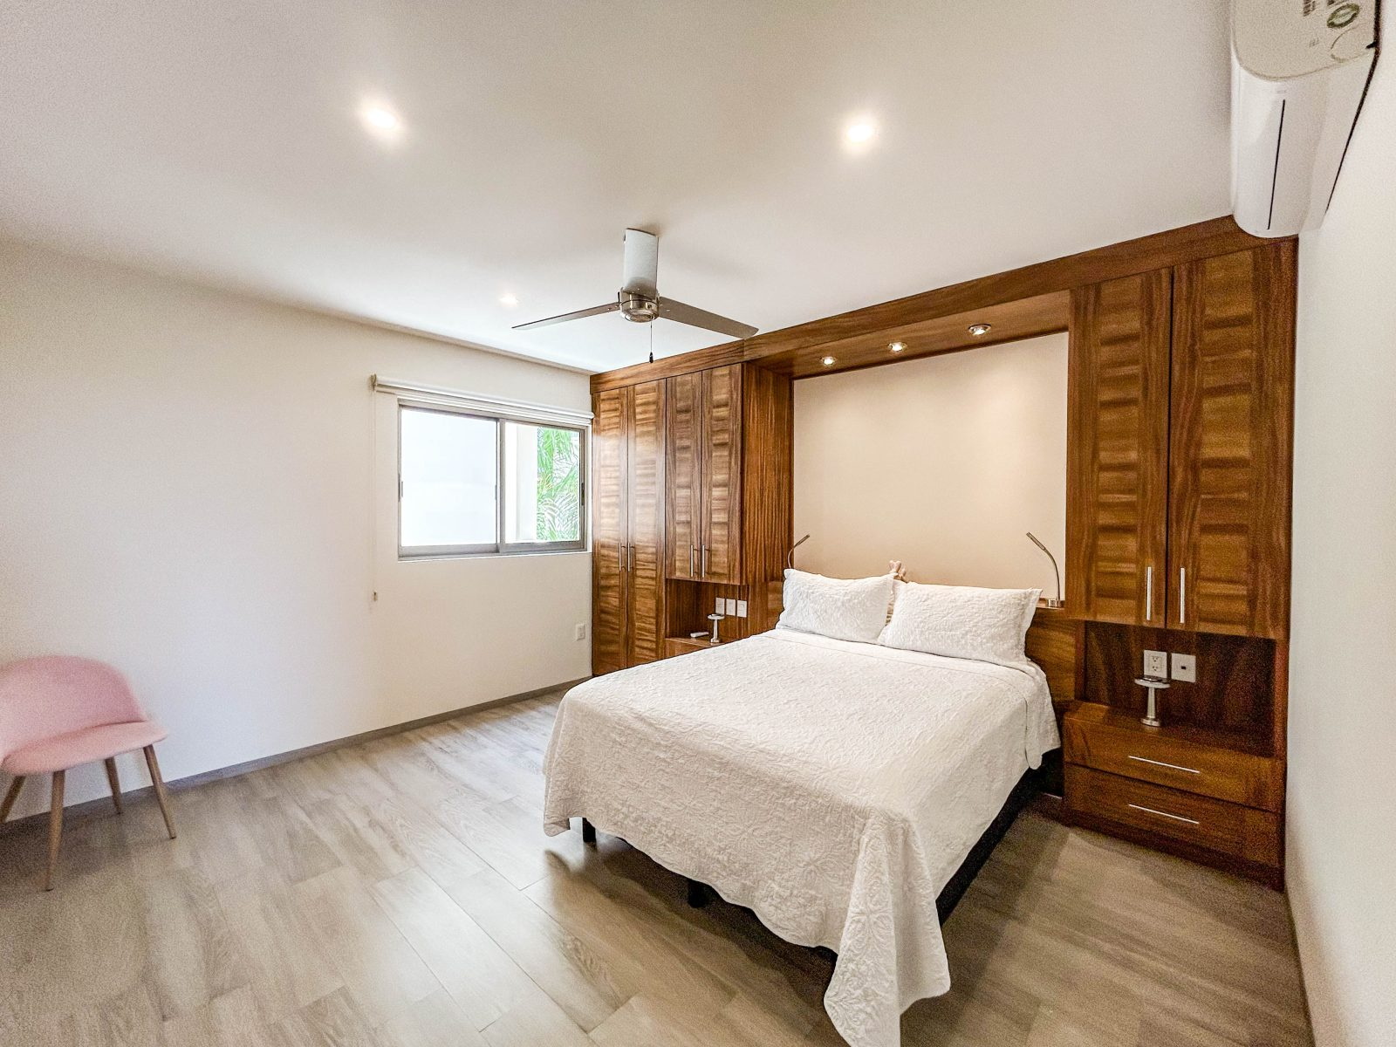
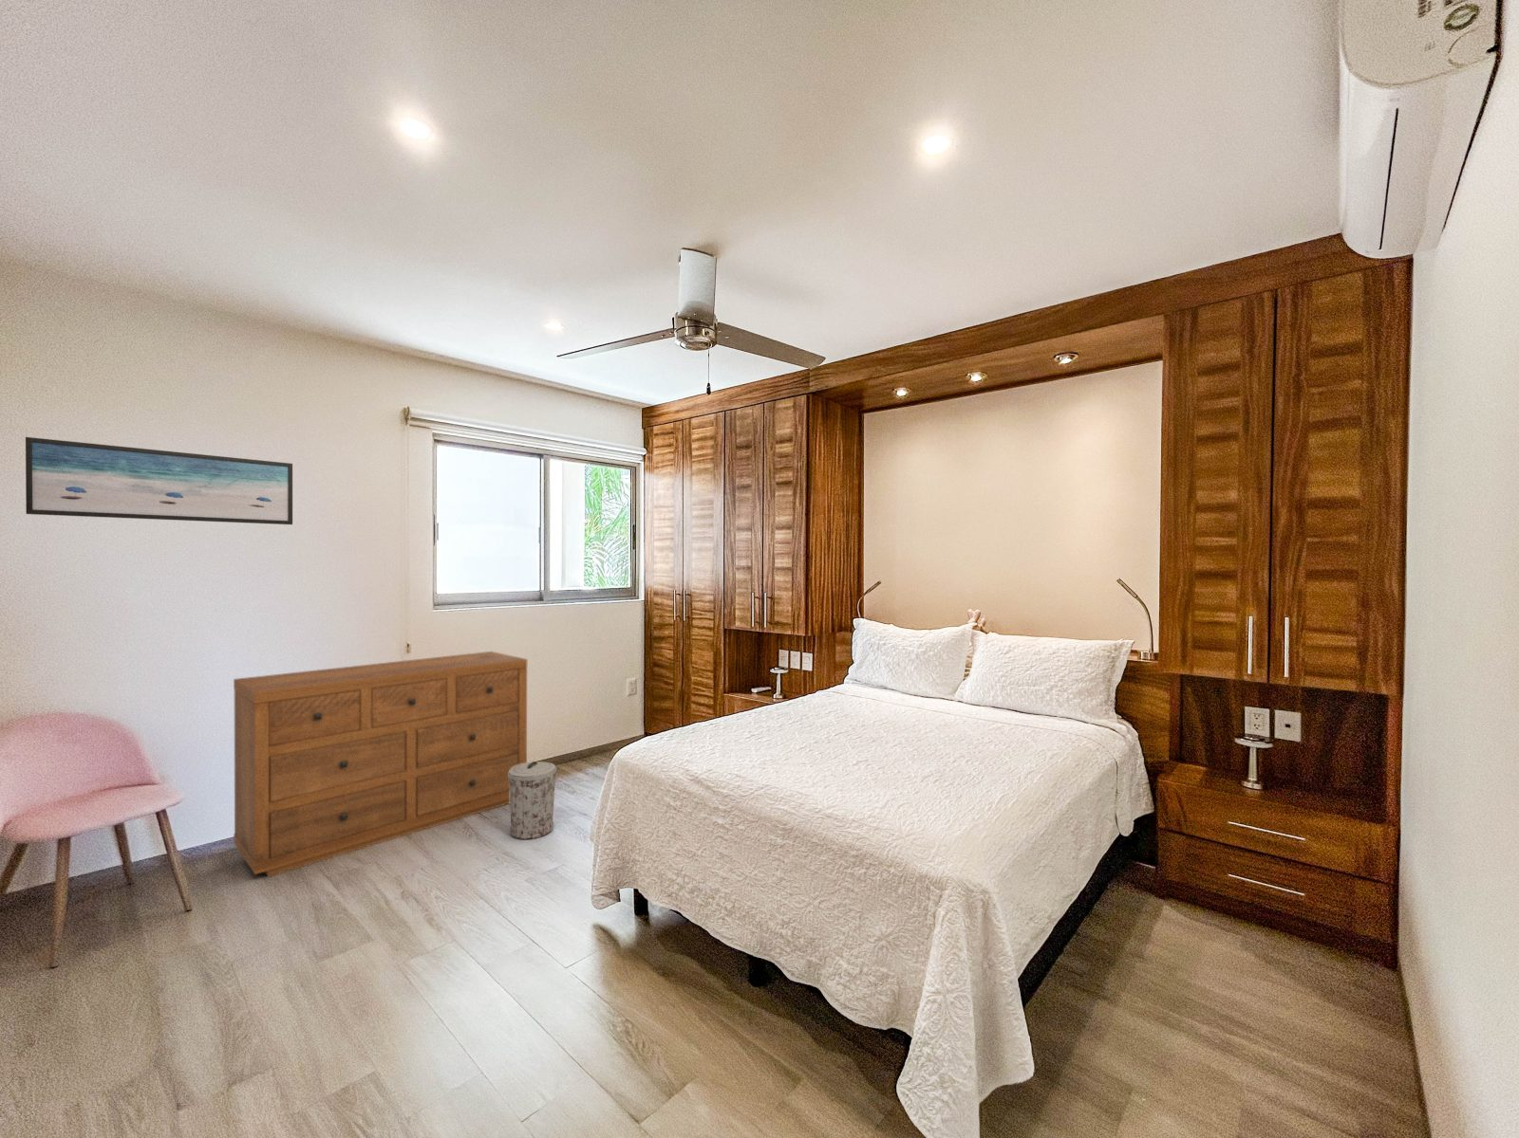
+ trash can (531, 796)
+ wall art (173, 485)
+ dresser (396, 746)
